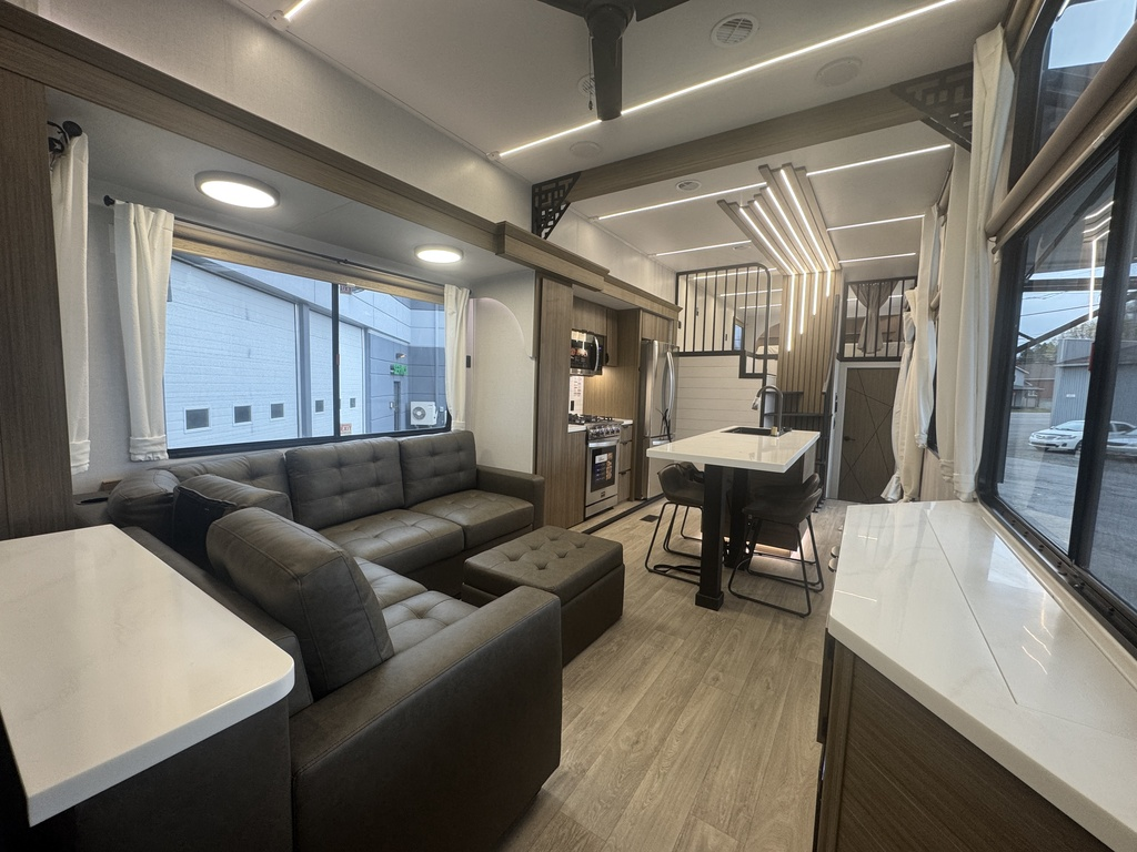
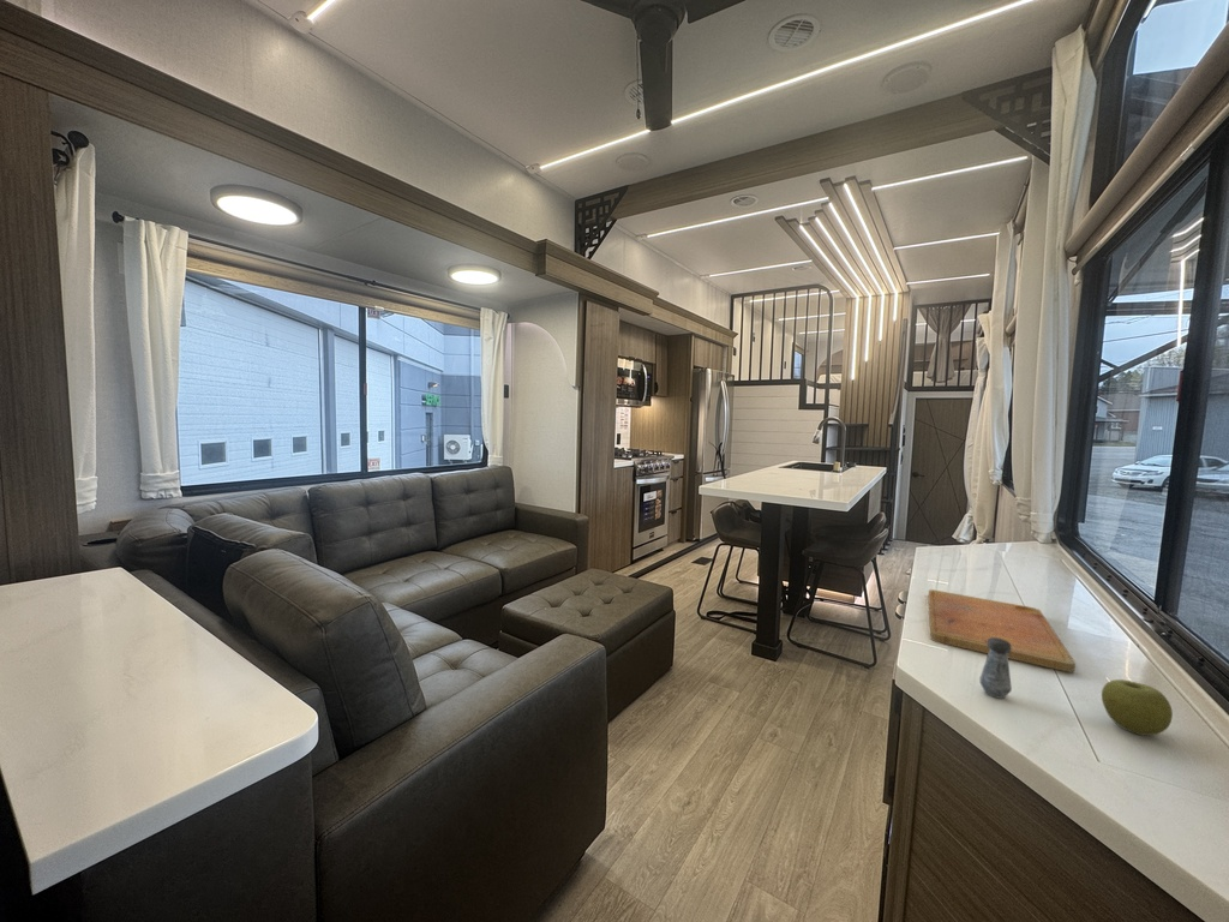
+ salt shaker (996, 666)
+ apple (1134, 706)
+ cutting board (988, 623)
